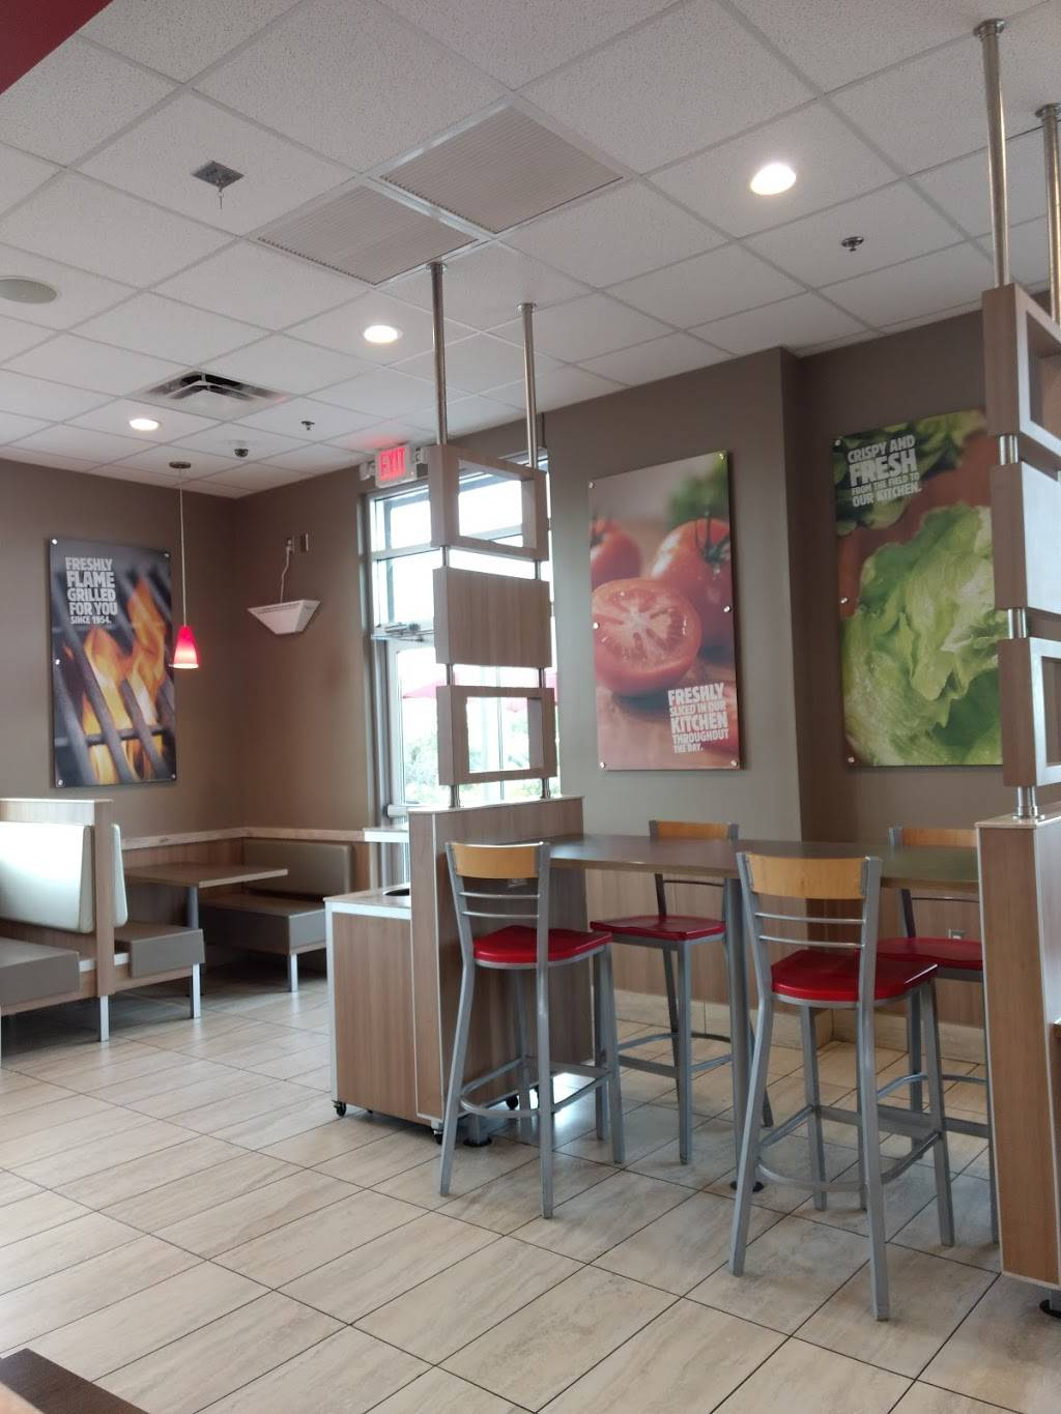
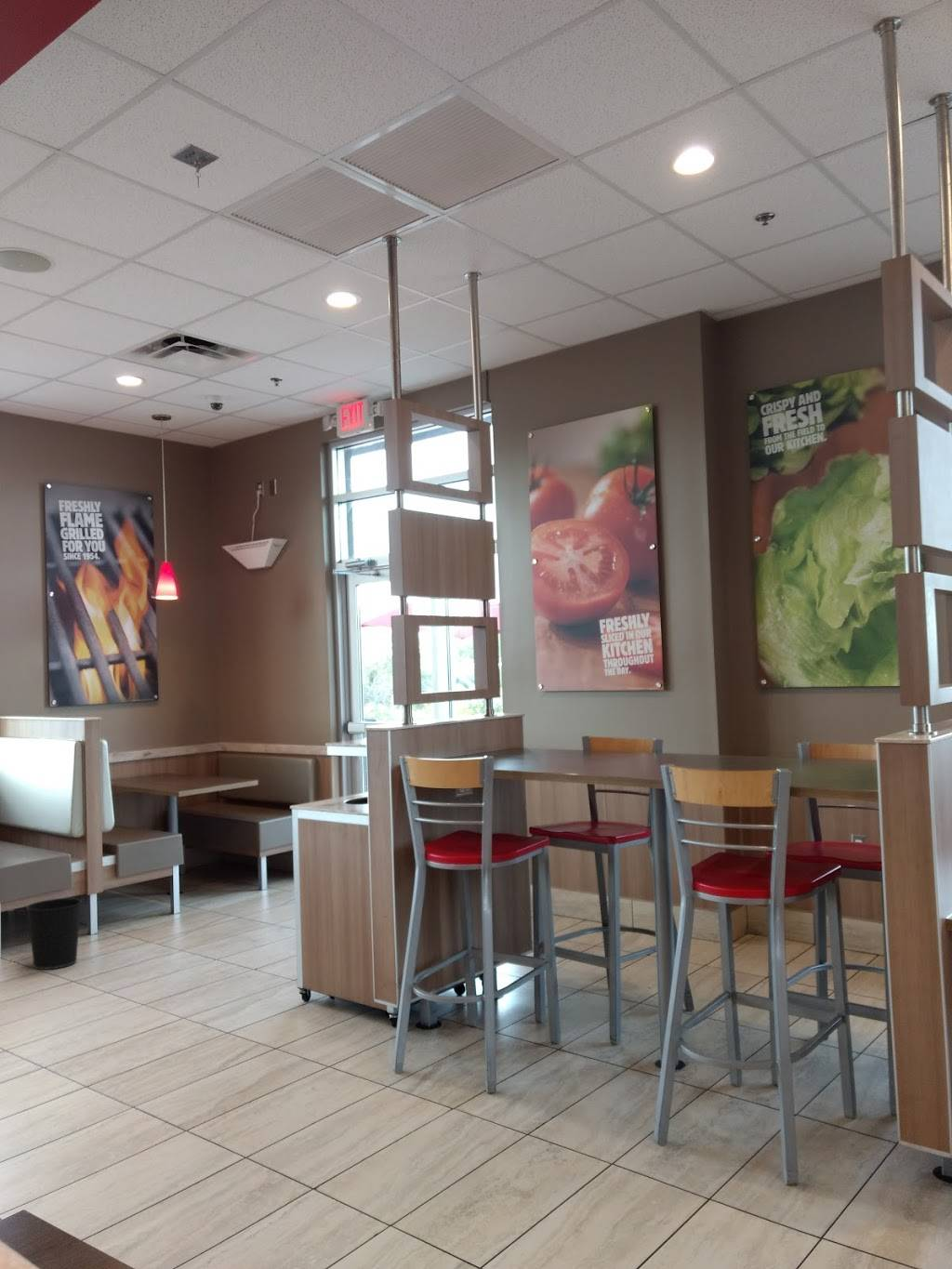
+ wastebasket (54, 933)
